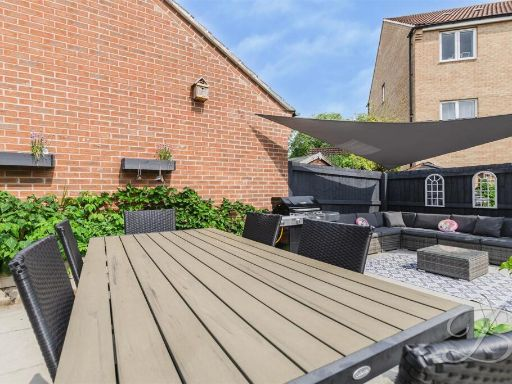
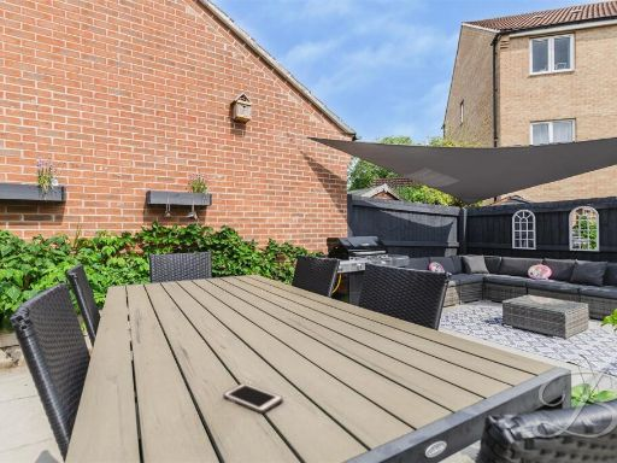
+ cell phone (252, 397)
